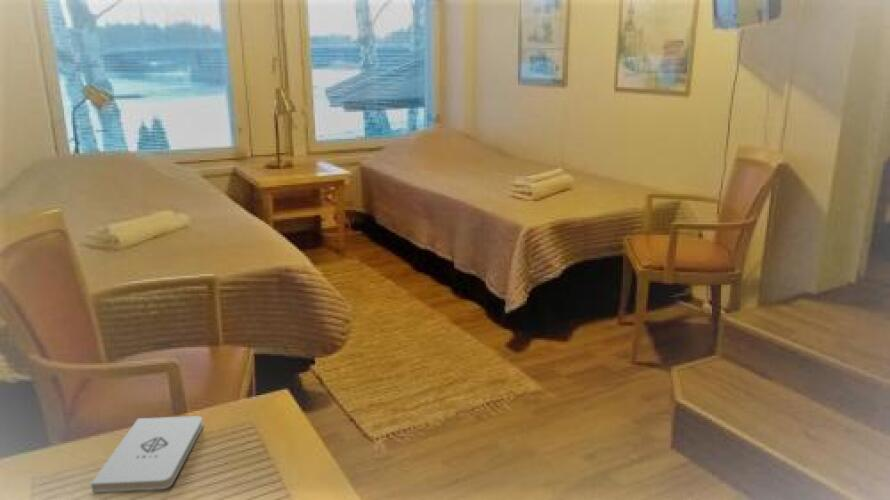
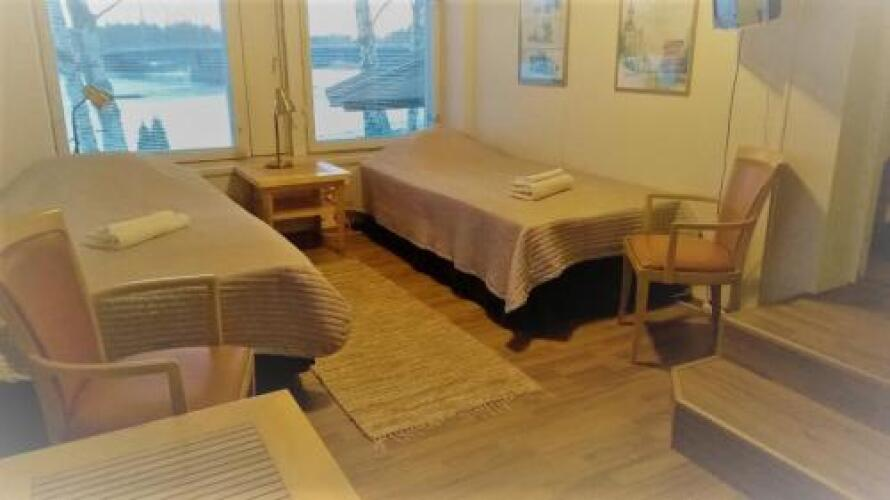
- notepad (152, 450)
